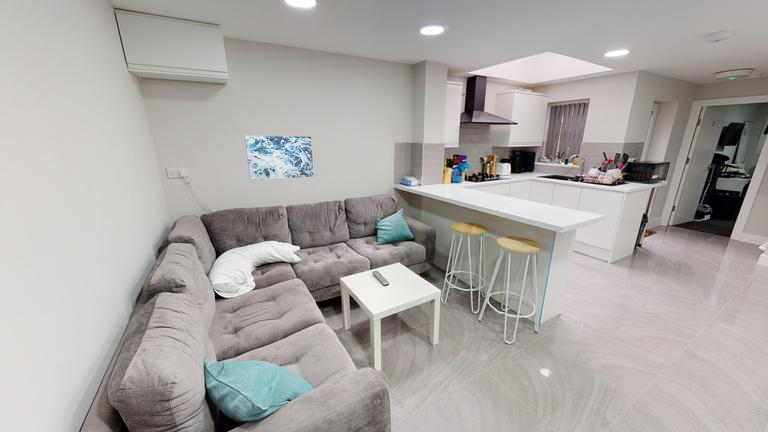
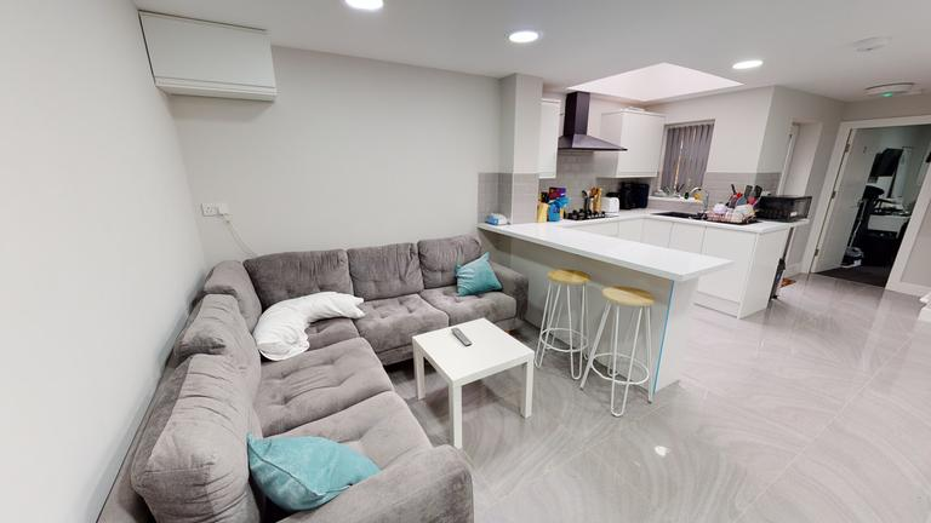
- wall art (281, 157)
